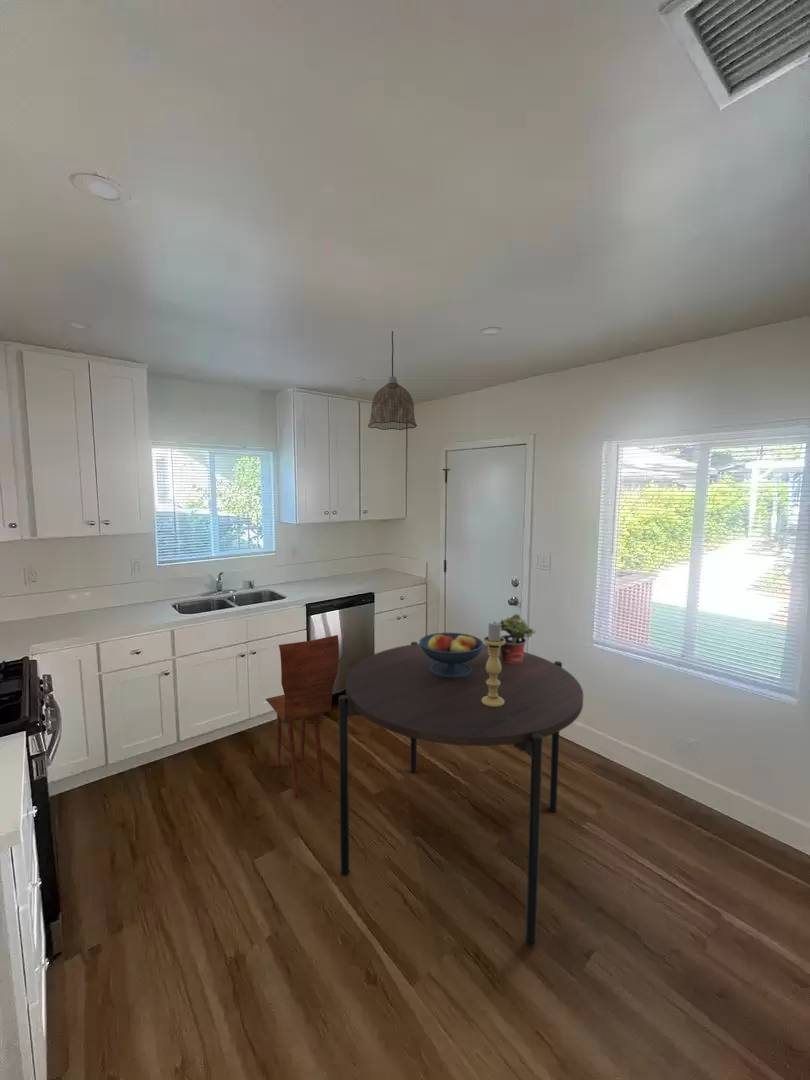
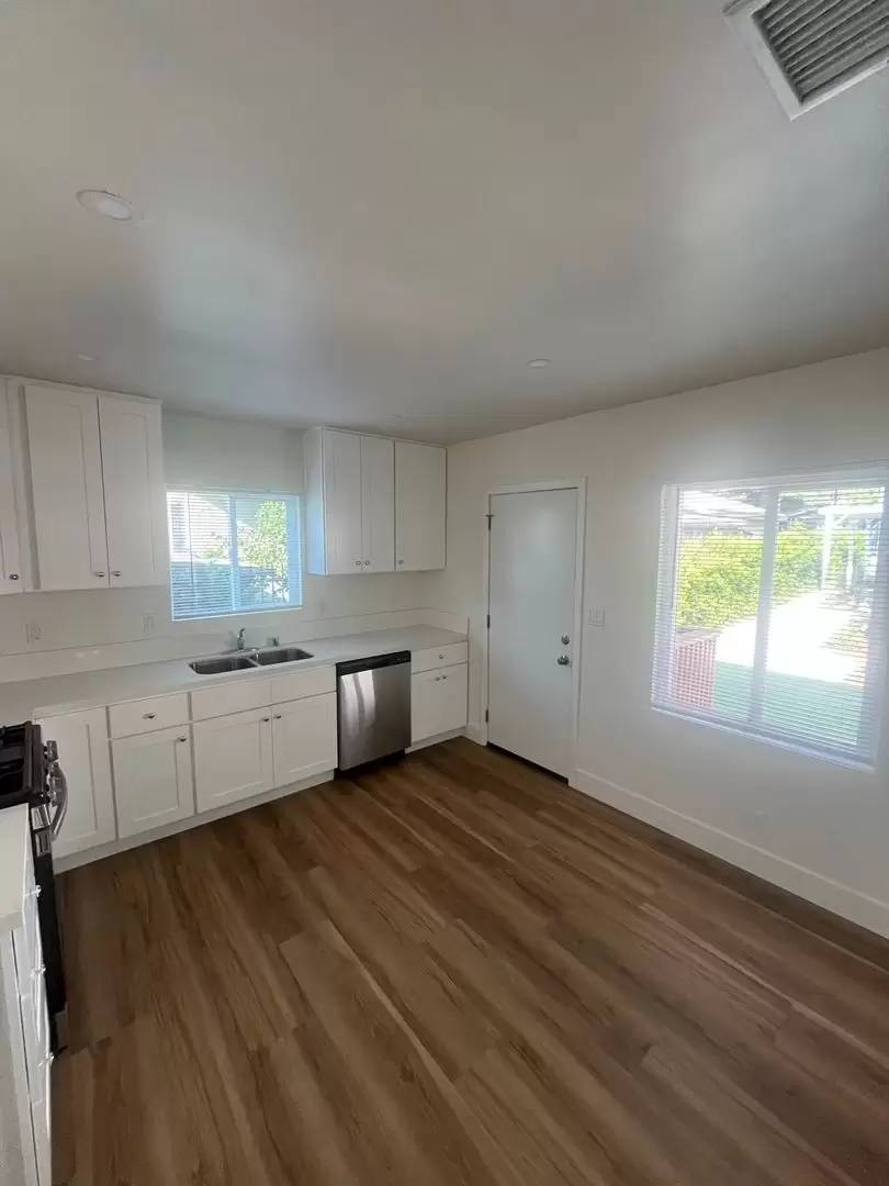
- candle holder (493, 661)
- dining chair (300, 706)
- fruit bowl (451, 650)
- dining table (463, 745)
- pendant lamp (392, 379)
- potted plant (516, 637)
